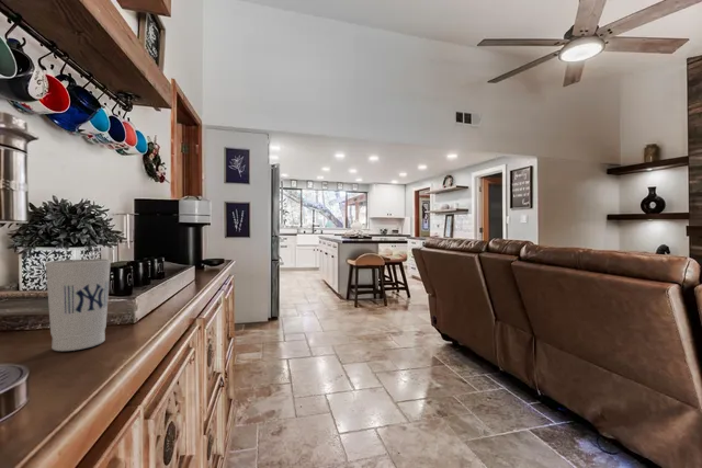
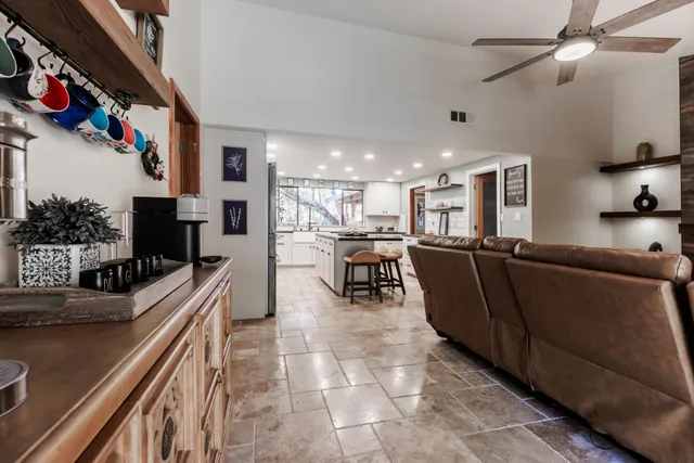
- cup (79, 303)
